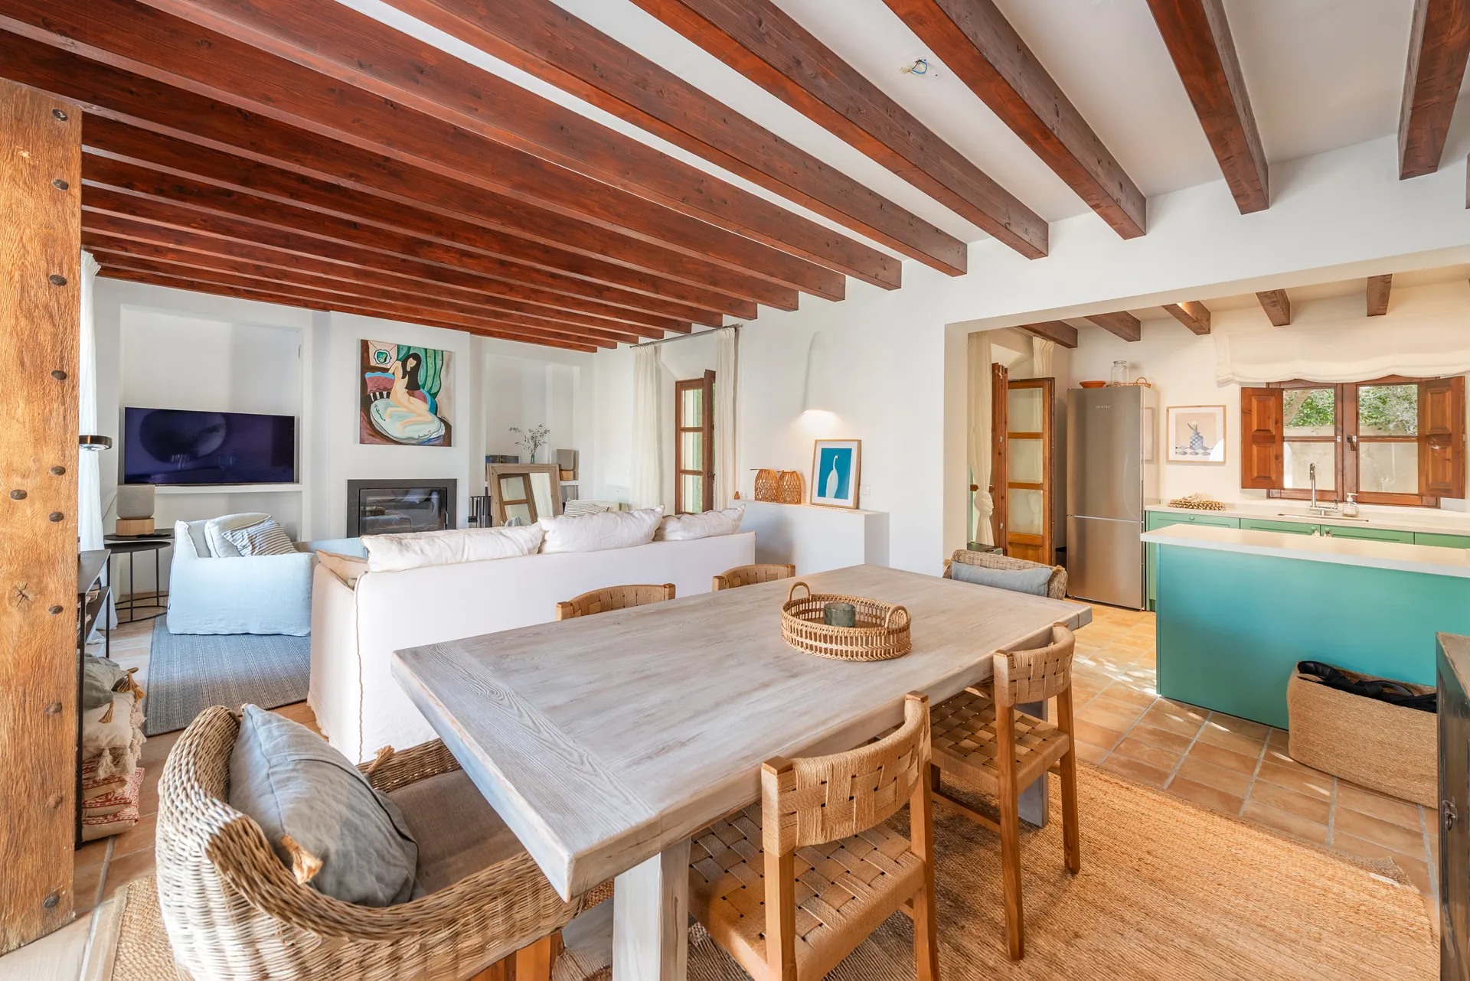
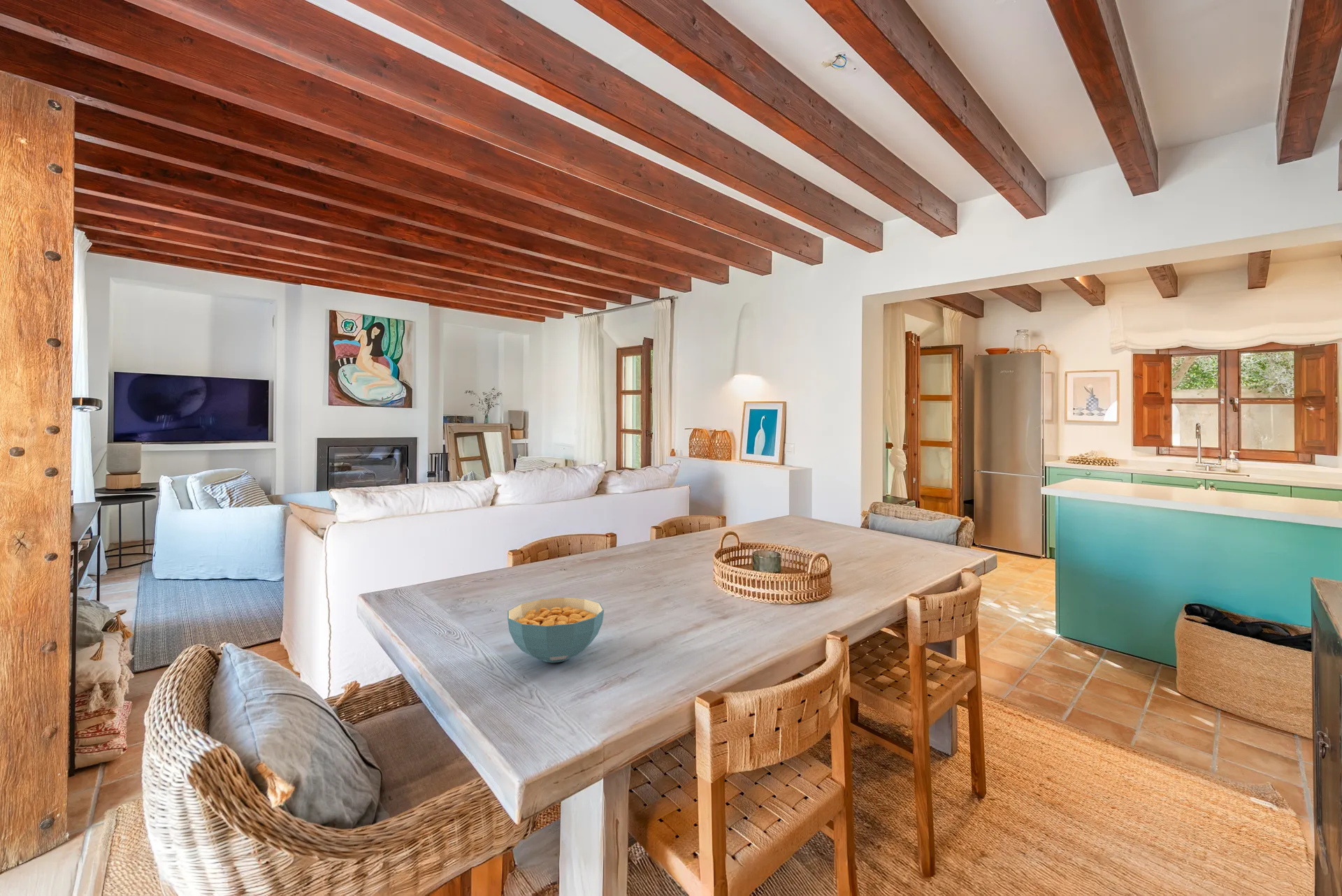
+ cereal bowl (556, 633)
